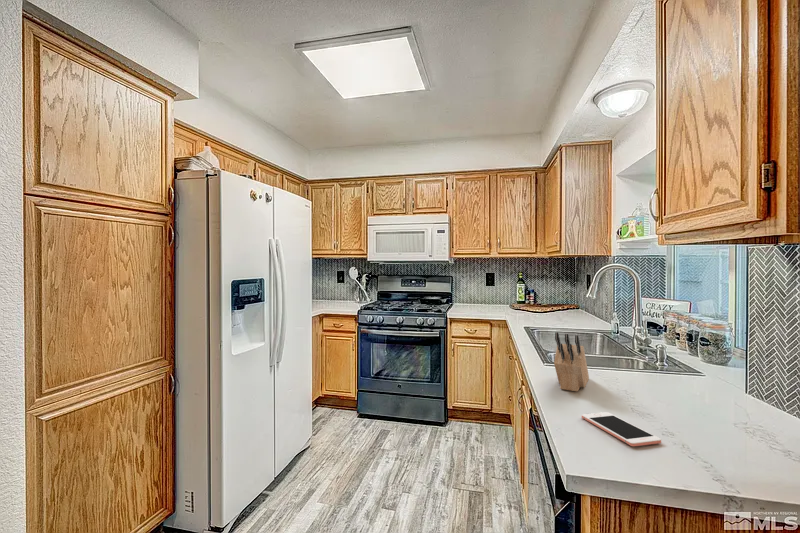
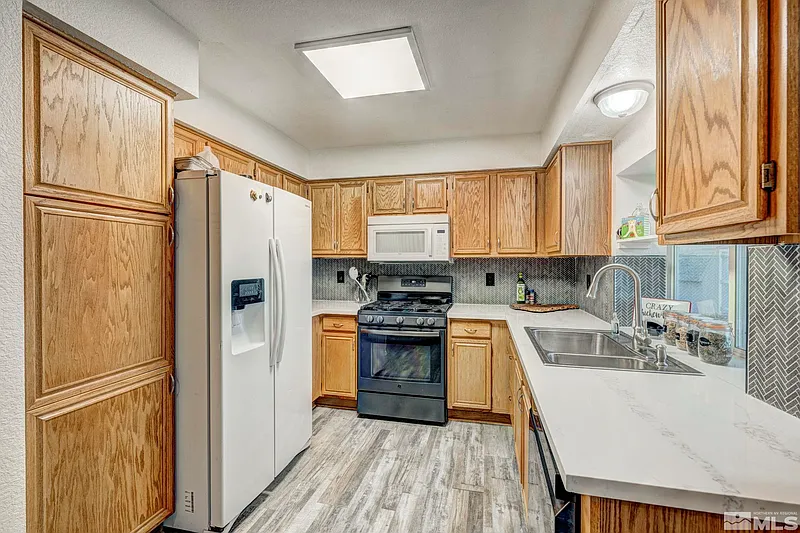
- knife block (571, 357)
- cell phone (618, 427)
